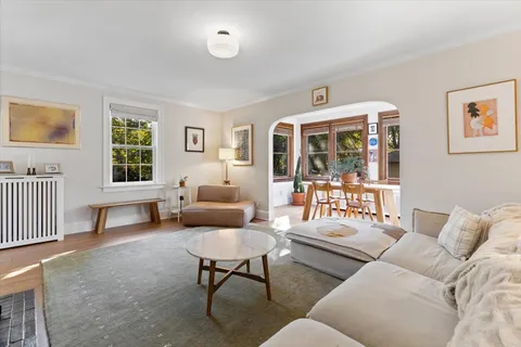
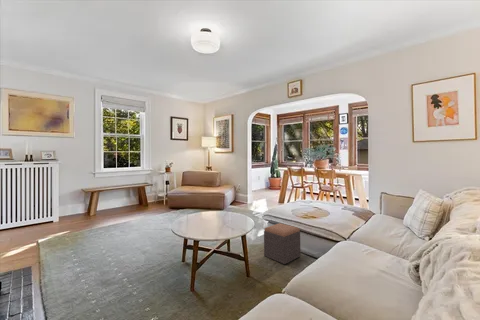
+ footstool (282, 241)
